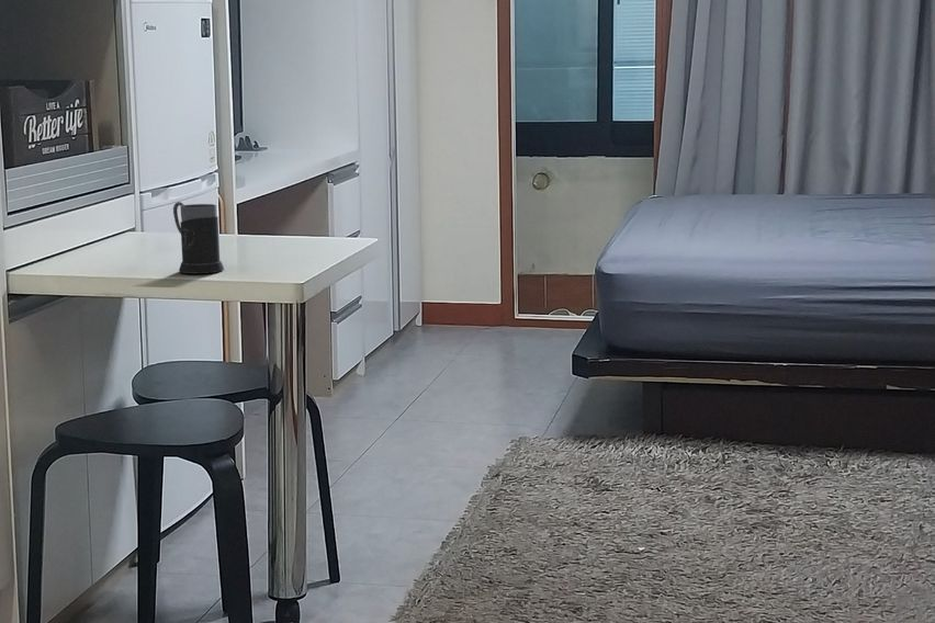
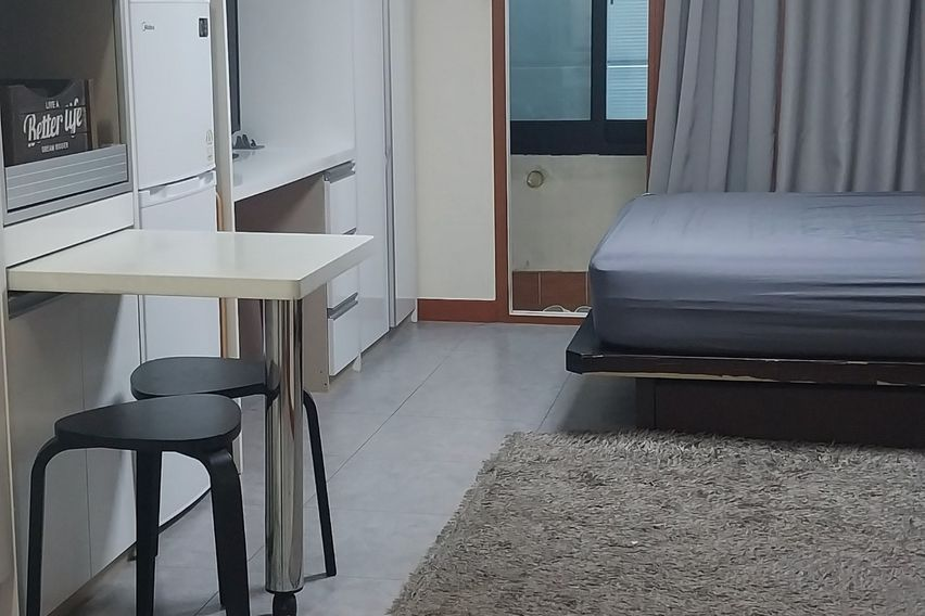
- mug (194, 236)
